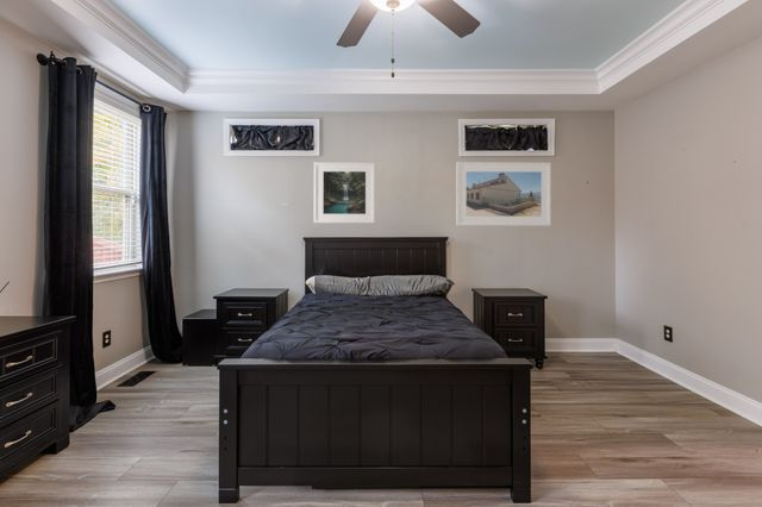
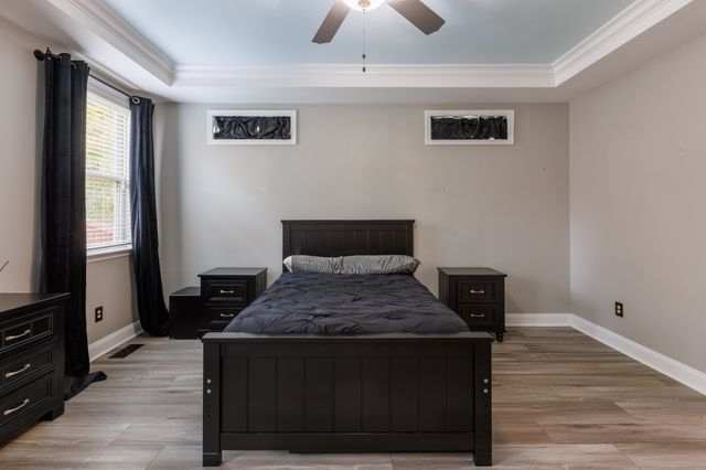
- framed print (502, 194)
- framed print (344, 193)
